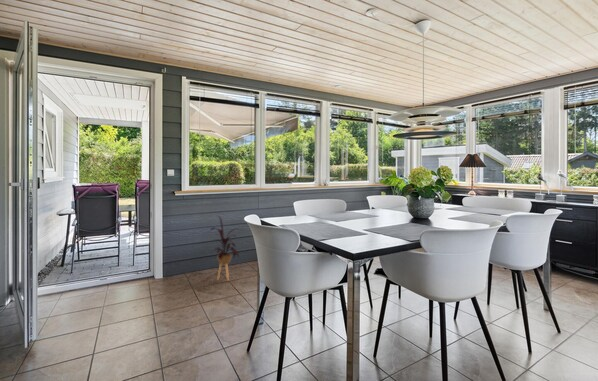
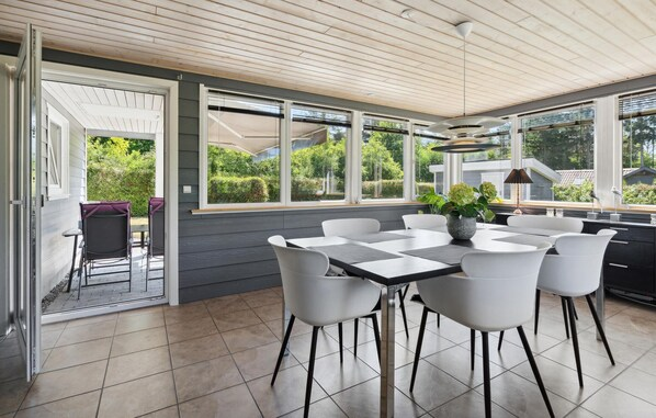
- house plant (225, 246)
